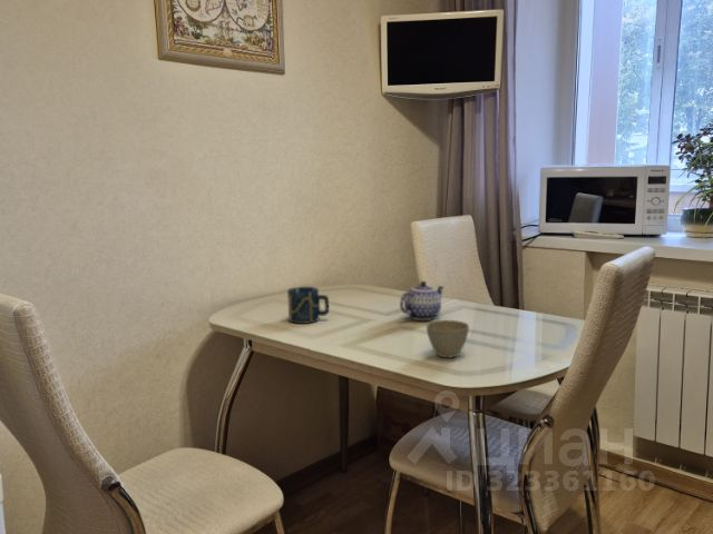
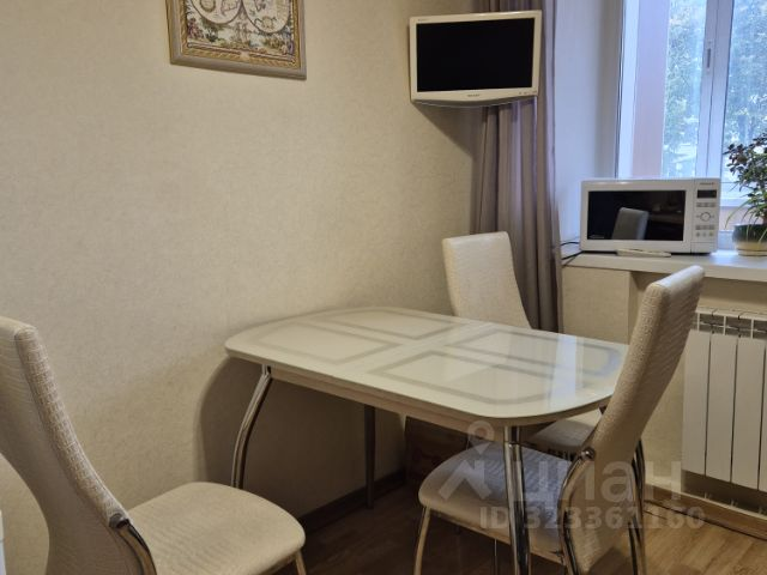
- flower pot (447, 339)
- cup (309, 305)
- teapot (422, 299)
